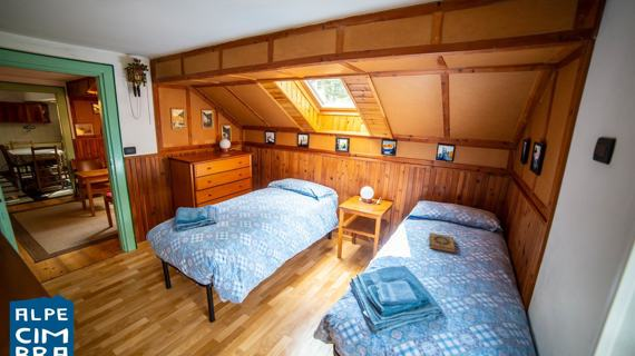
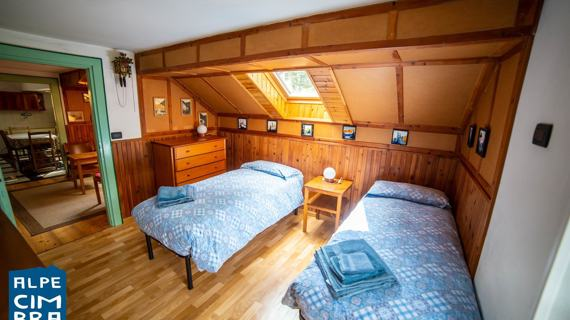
- hardback book (441, 241)
